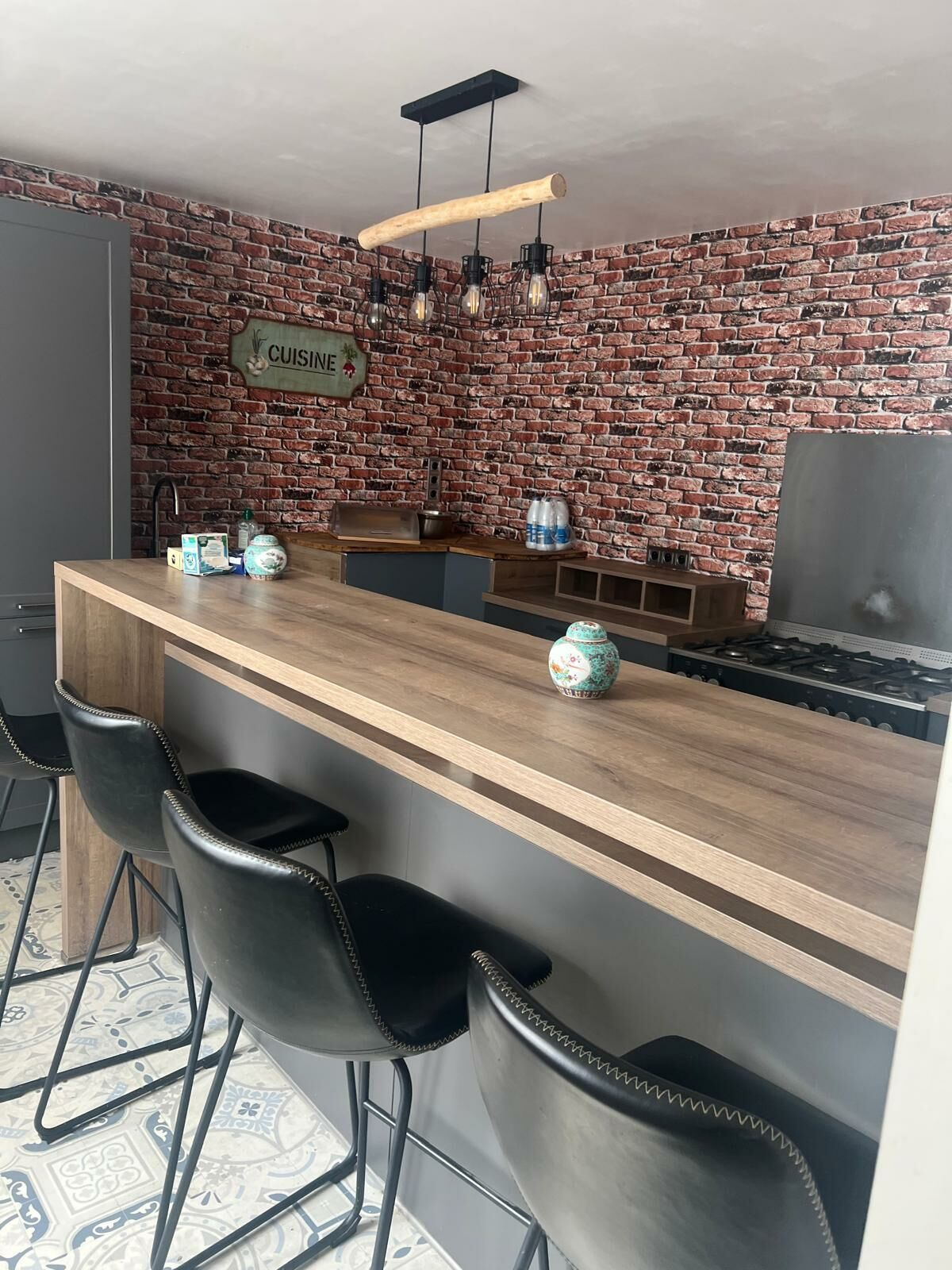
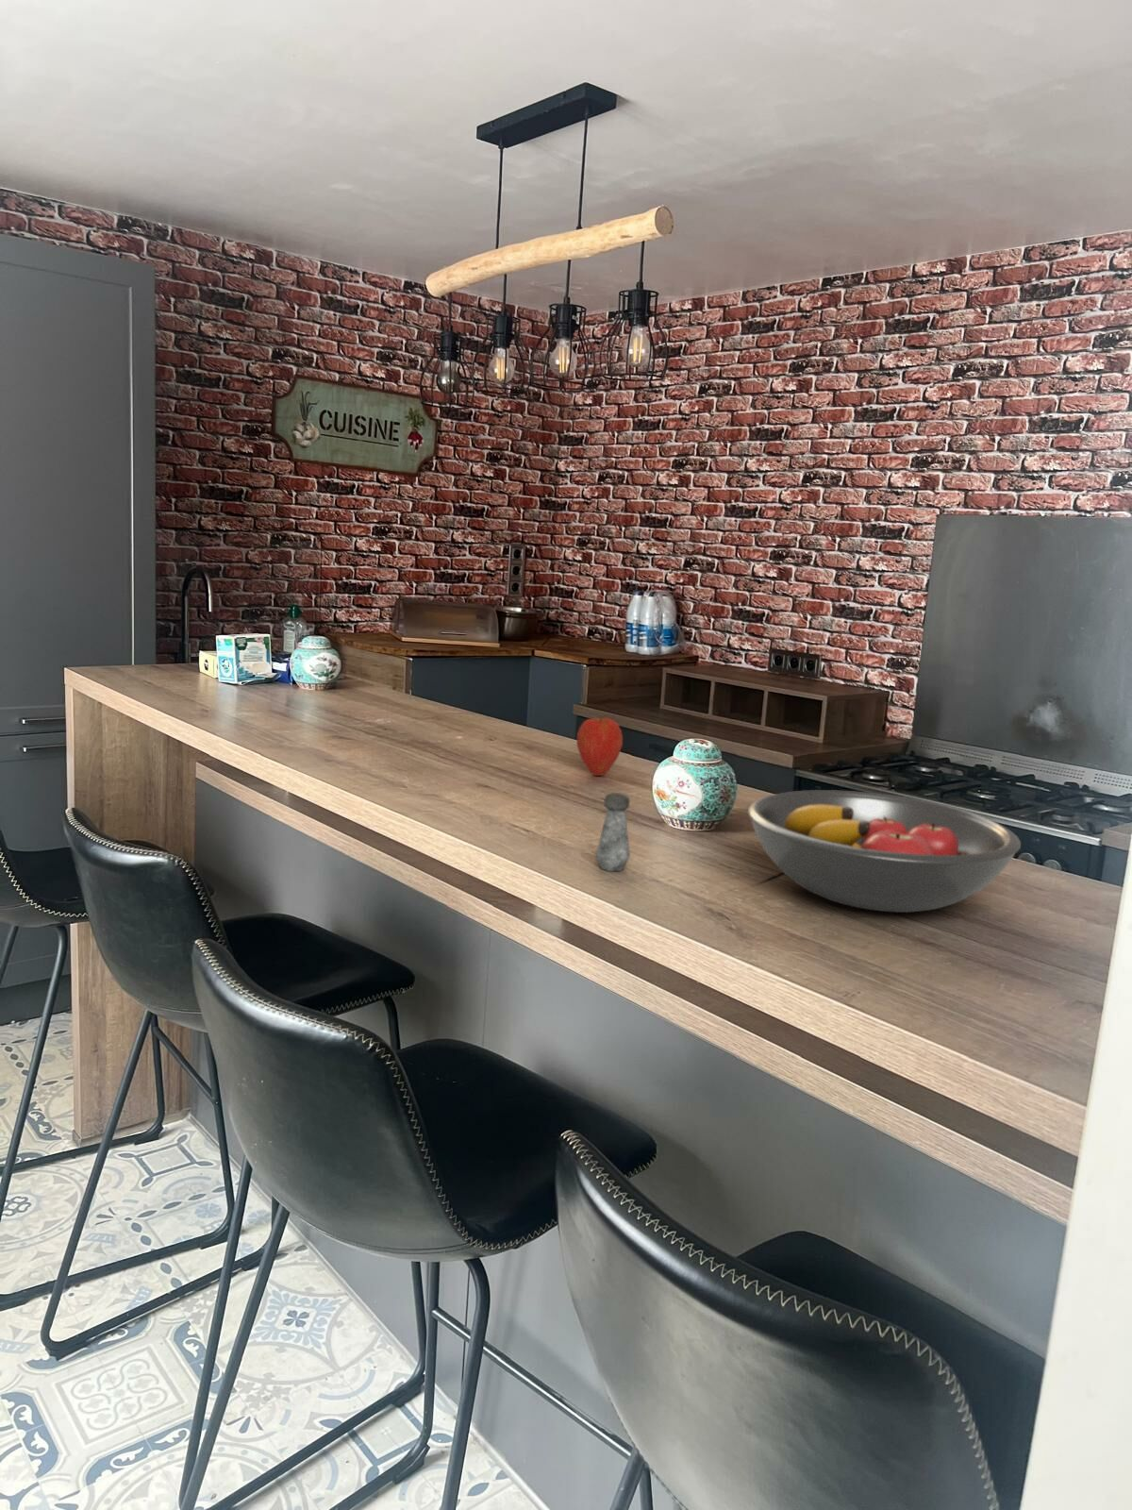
+ apple (599, 745)
+ fruit bowl (876, 848)
+ salt shaker (614, 830)
